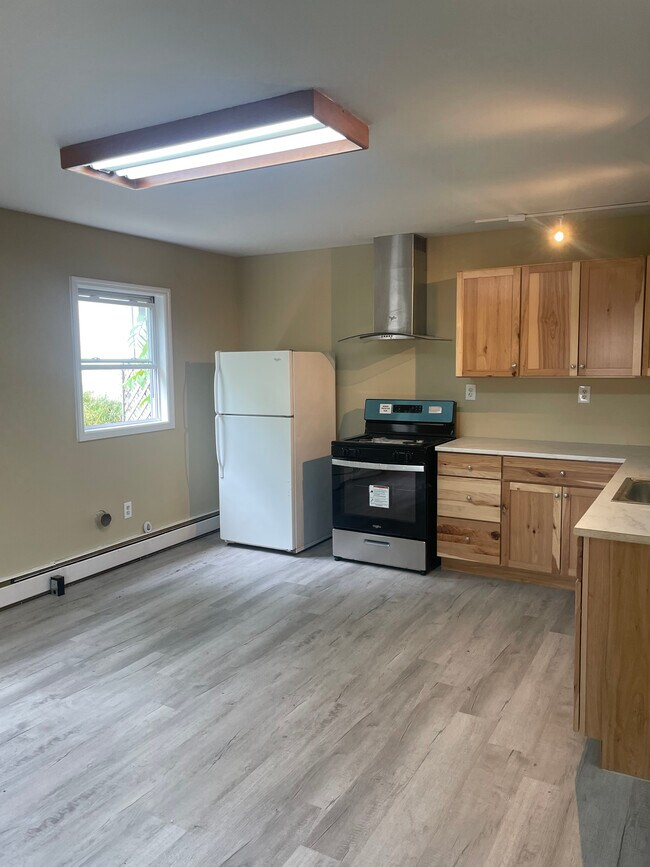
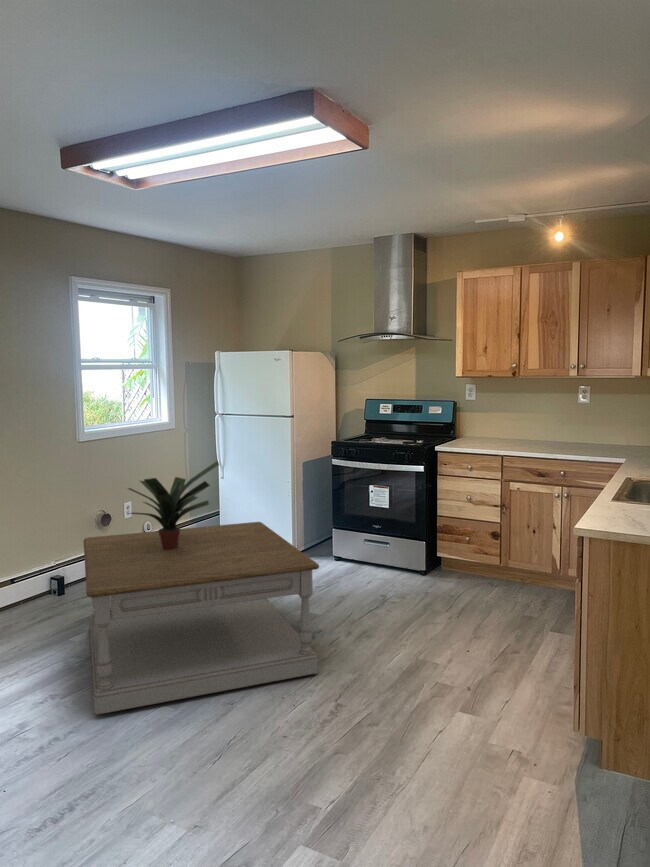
+ potted plant (174, 505)
+ coffee table (193, 599)
